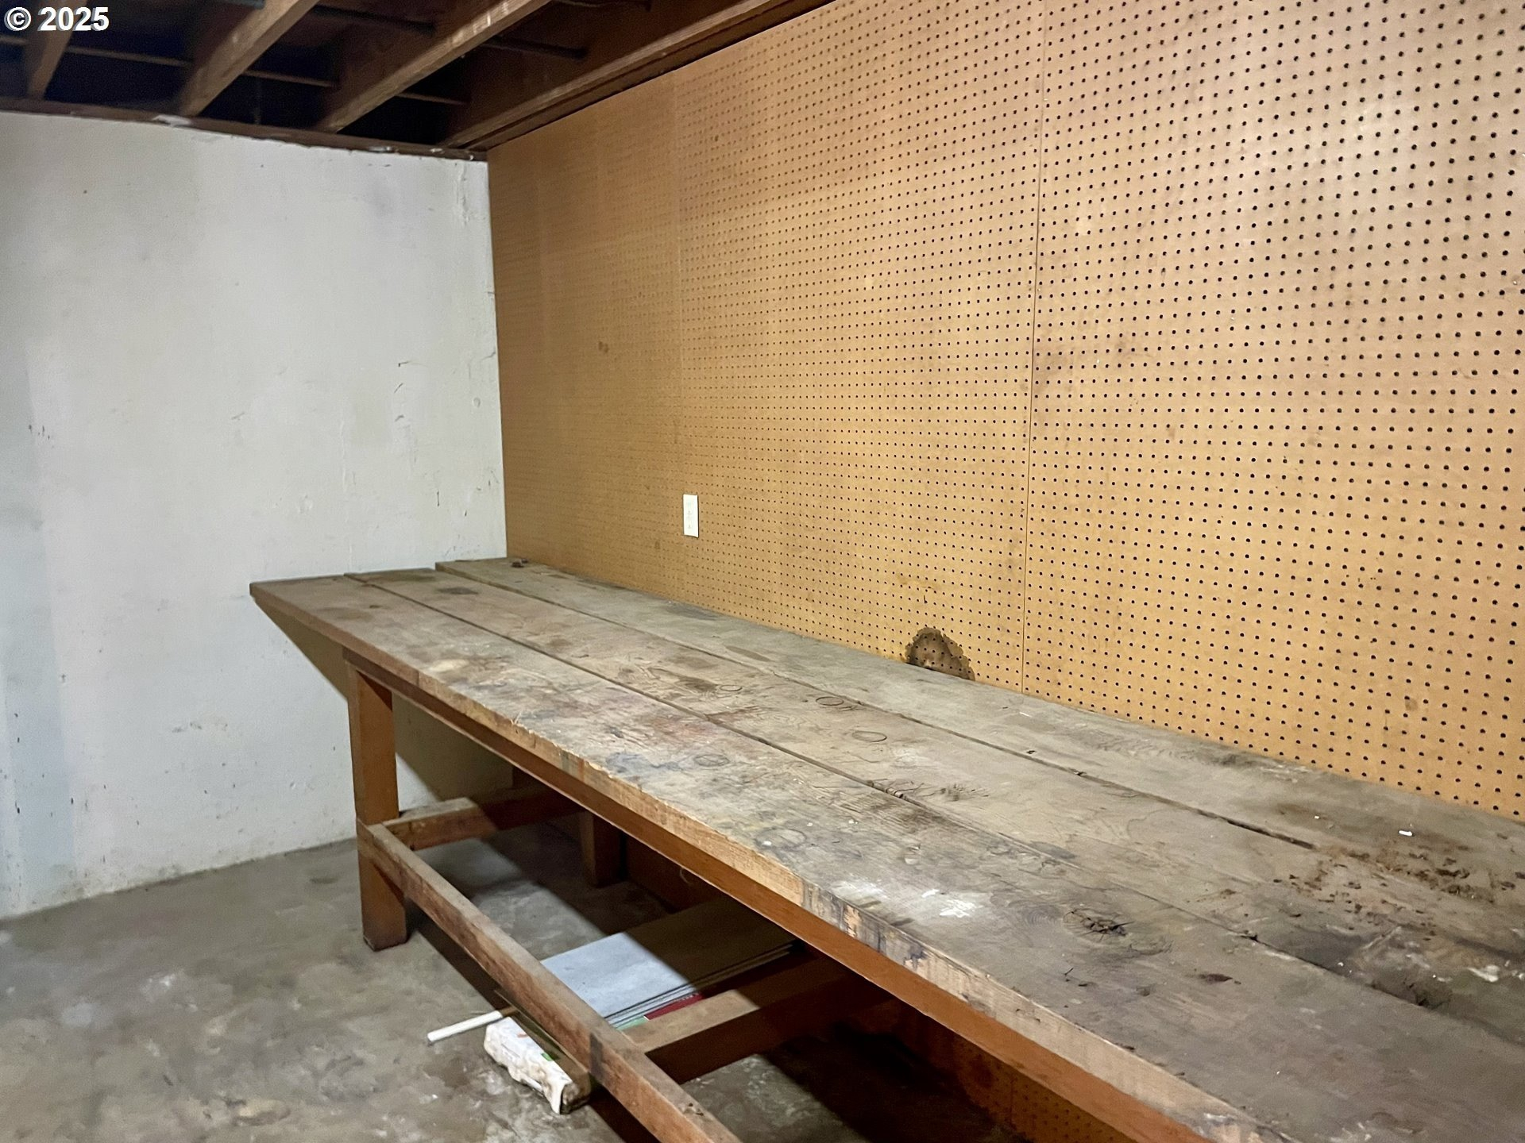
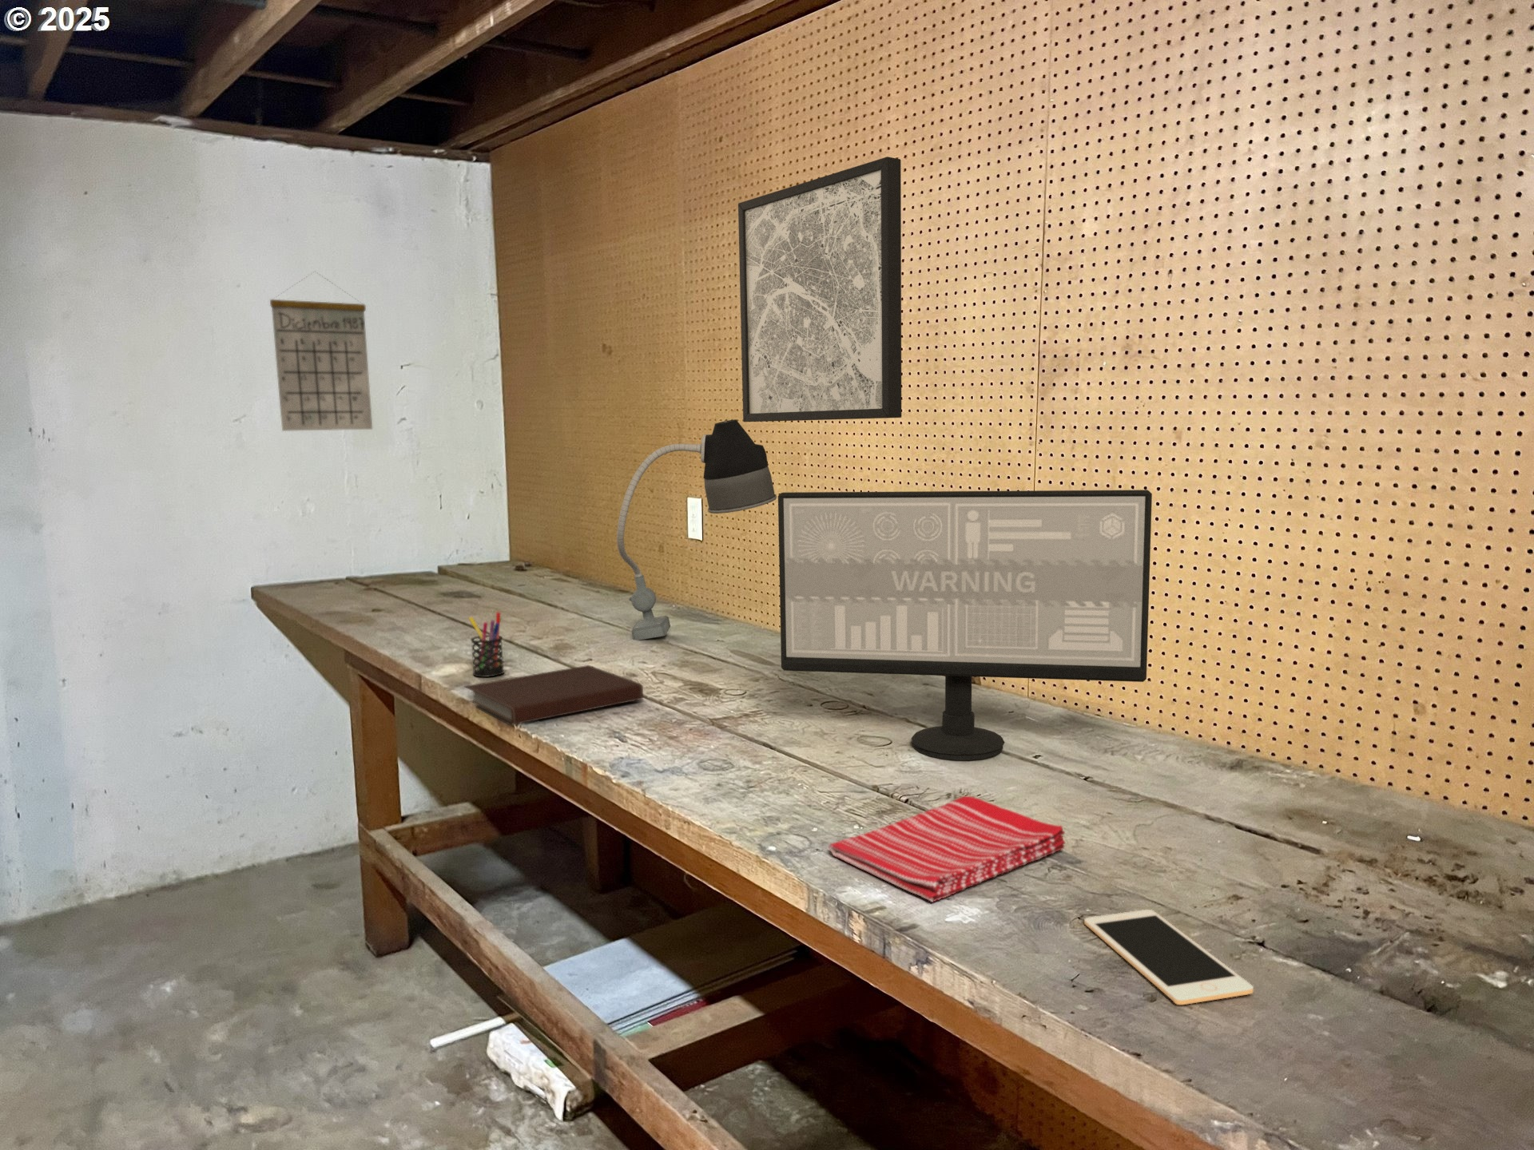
+ notebook (553, 693)
+ dish towel (949, 841)
+ computer monitor (958, 621)
+ desk lamp (708, 510)
+ pen holder (490, 643)
+ wall art (814, 303)
+ calendar (323, 350)
+ cell phone (1162, 953)
